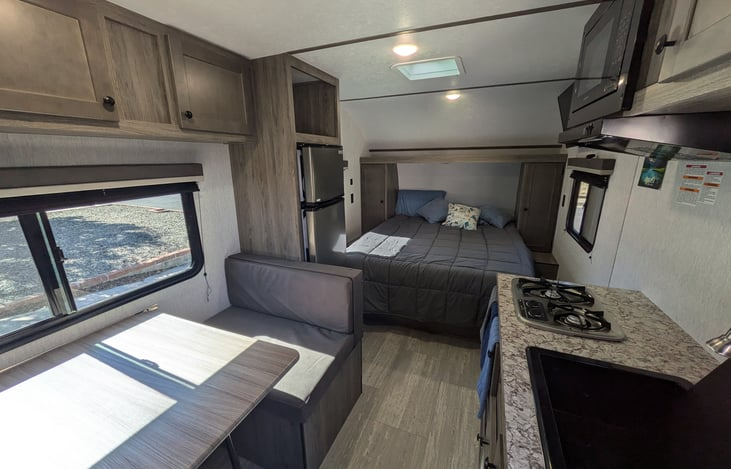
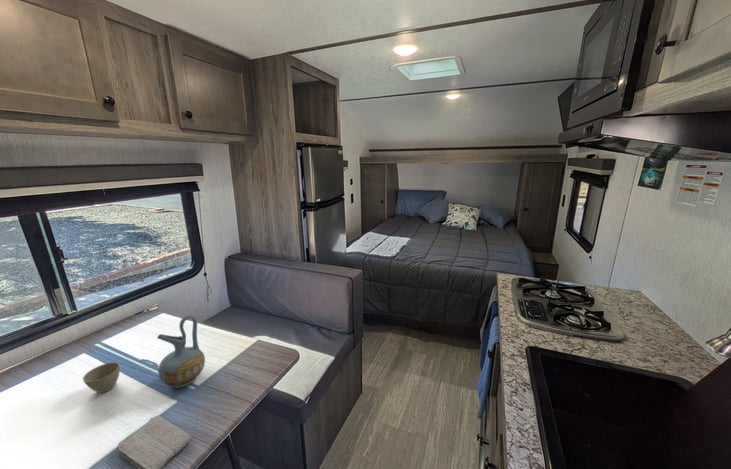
+ flower pot (104, 379)
+ washcloth (154, 442)
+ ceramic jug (179, 351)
